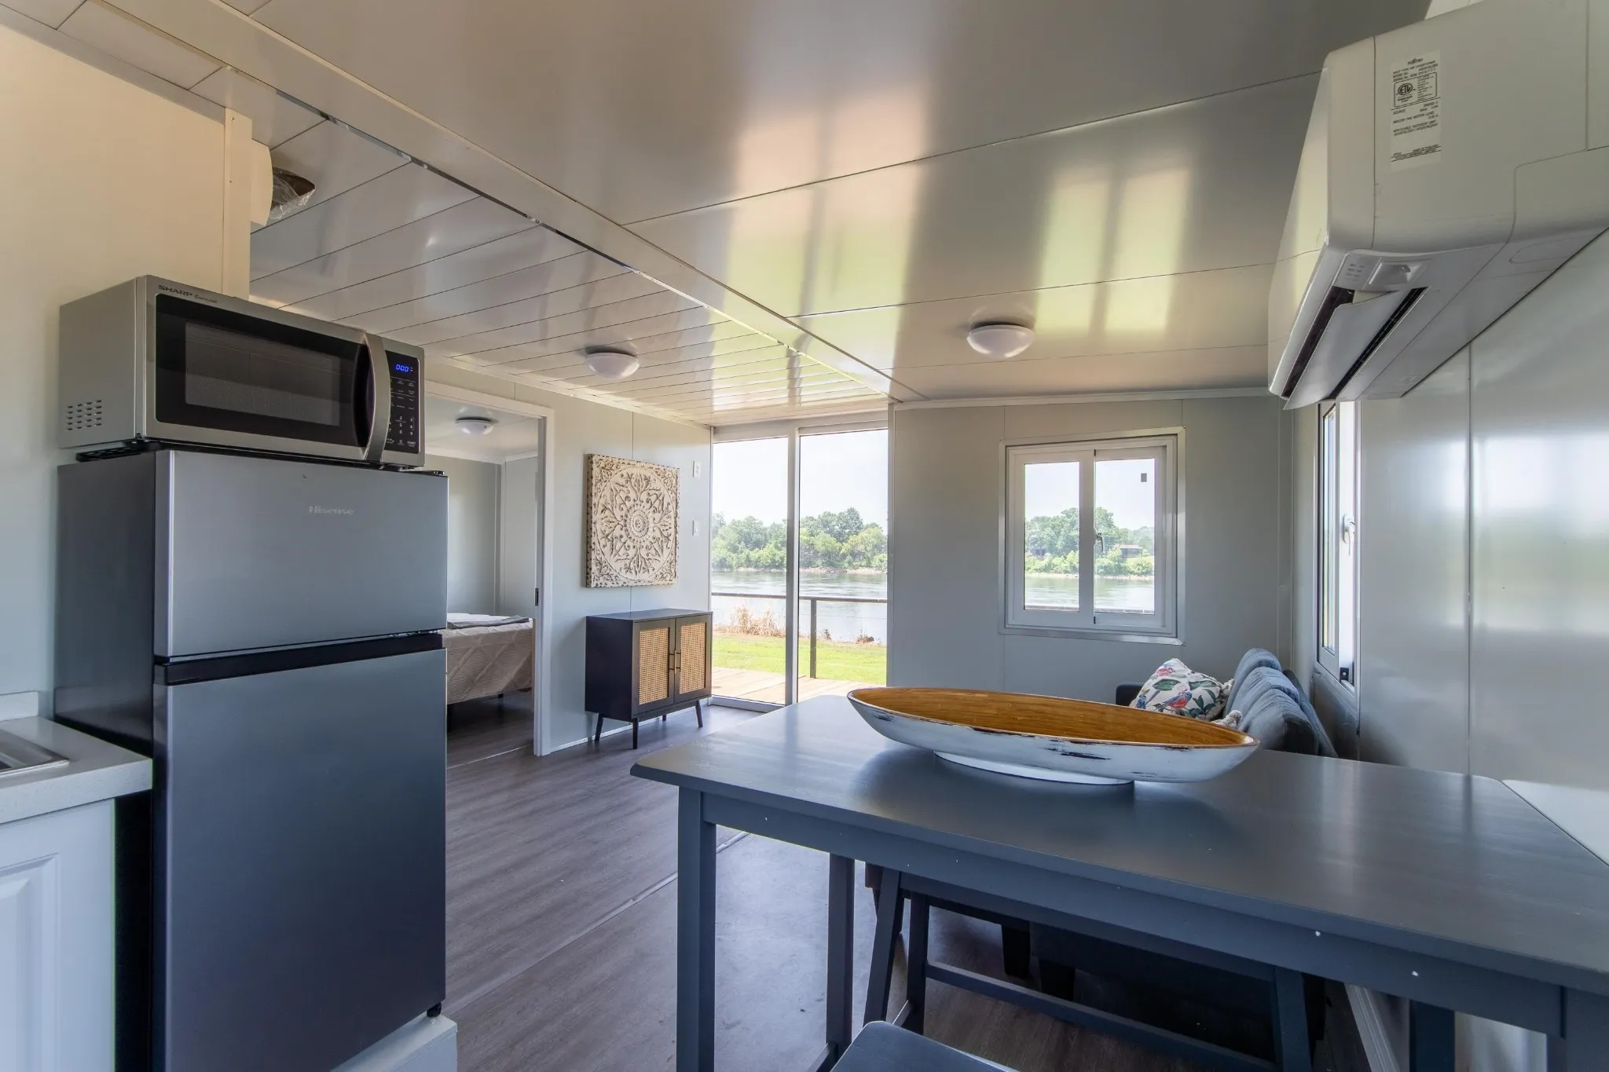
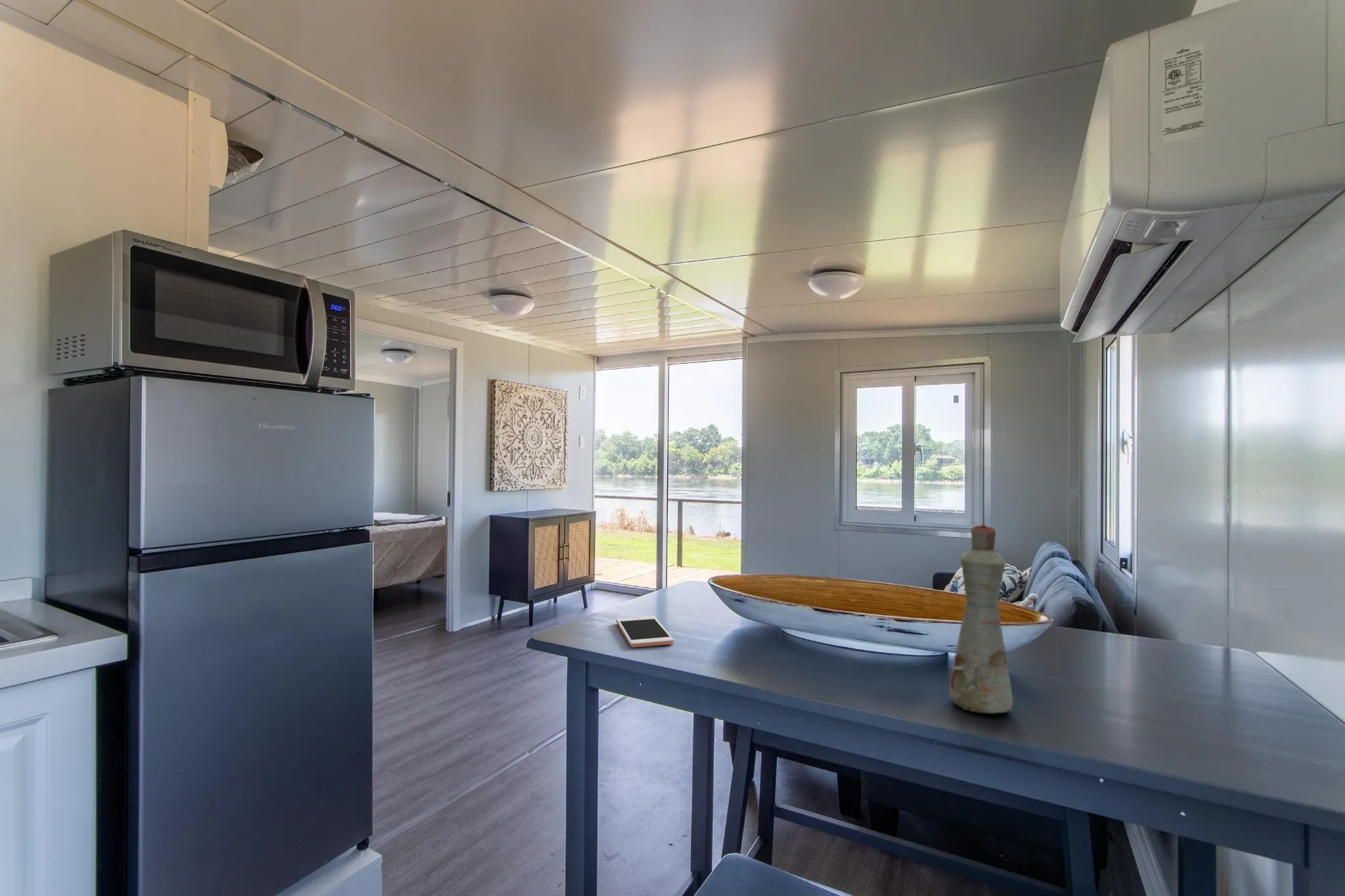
+ cell phone (643, 630)
+ bottle (980, 614)
